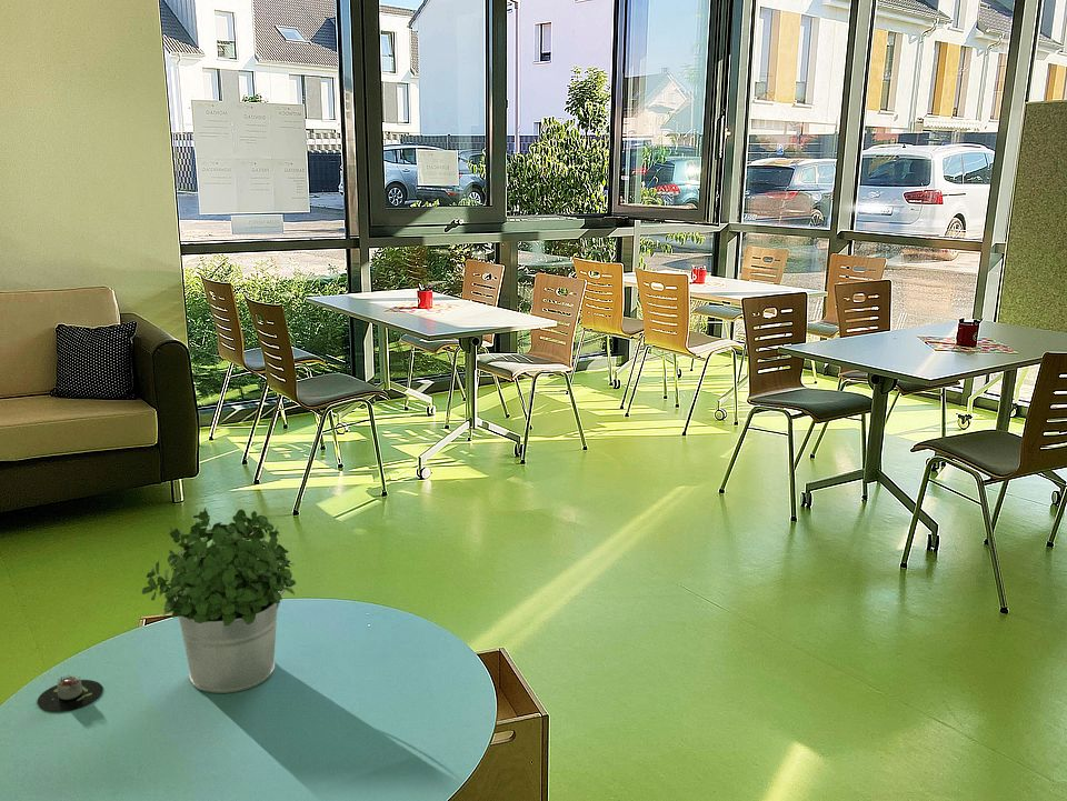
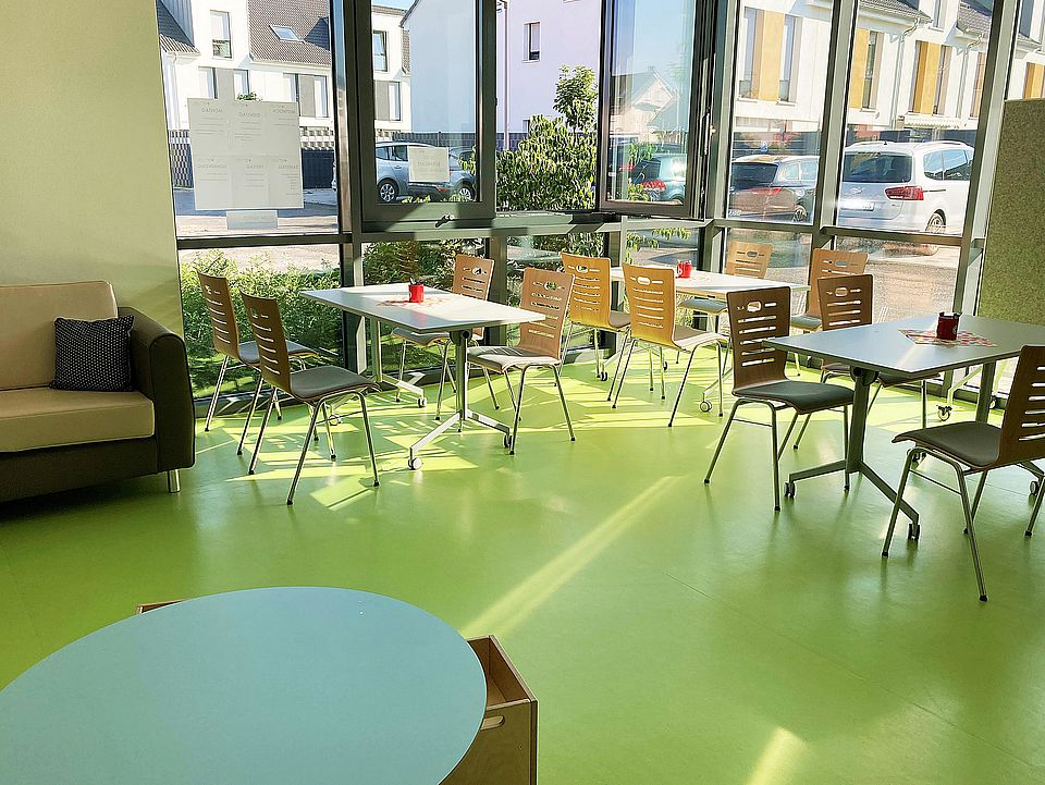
- potted plant (222, 593)
- candle (69, 687)
